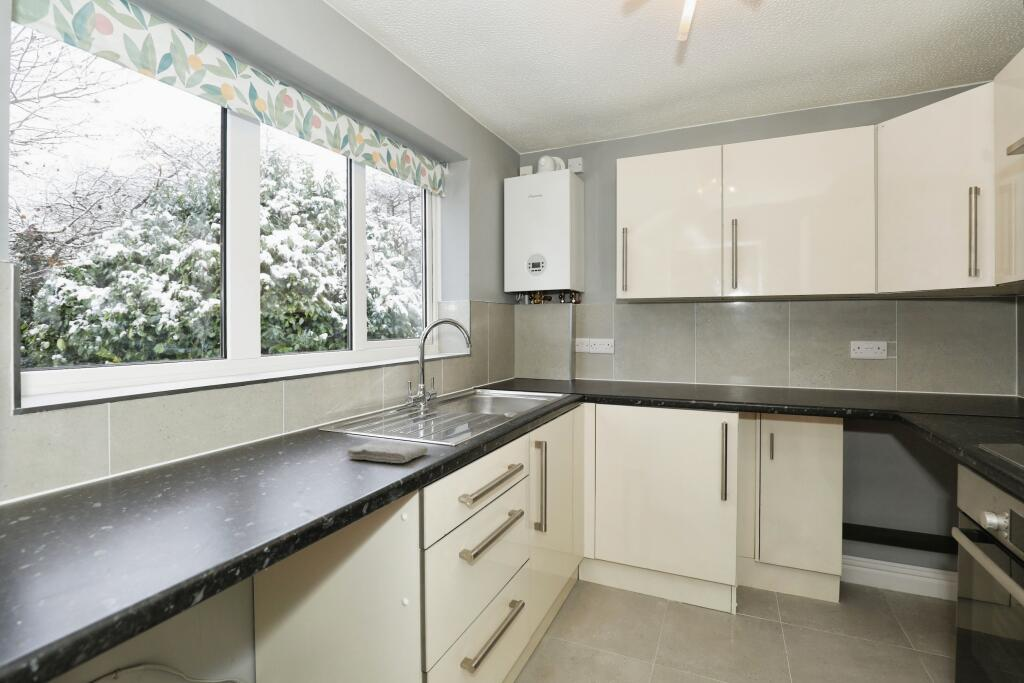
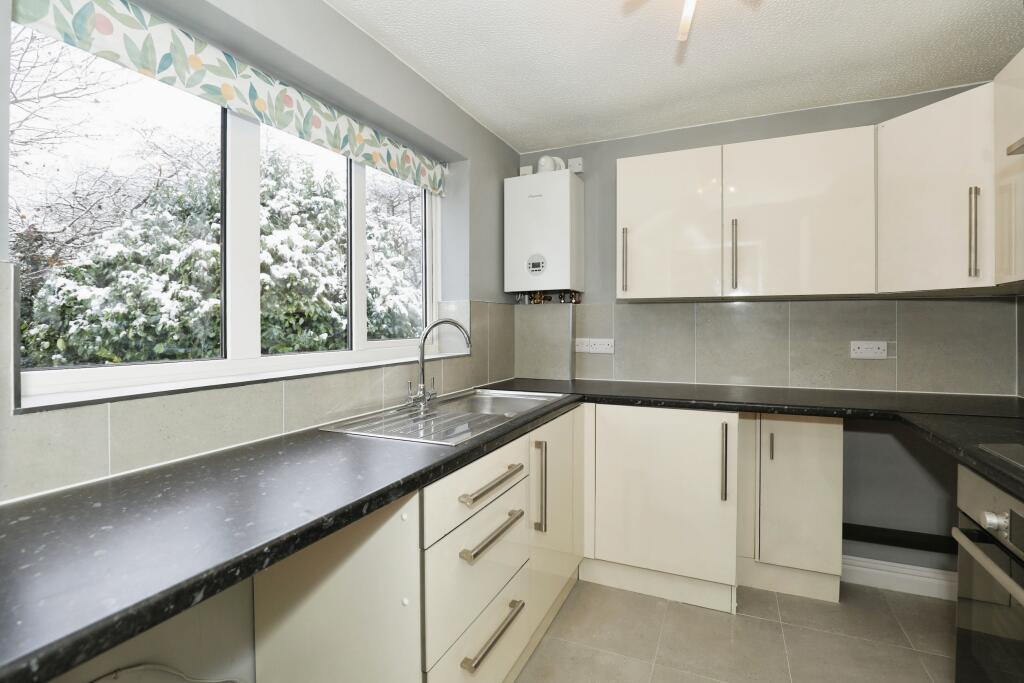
- washcloth (387, 450)
